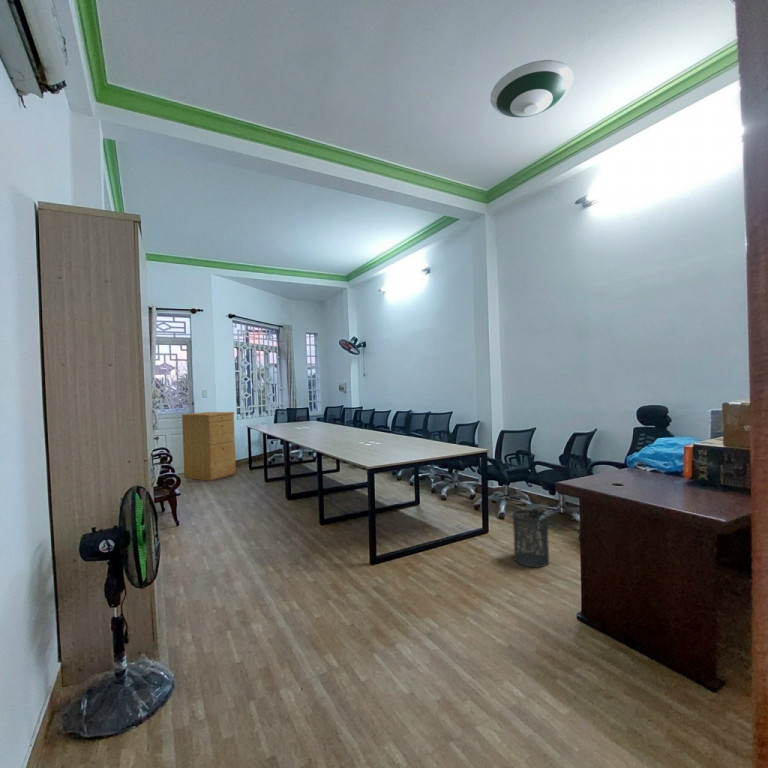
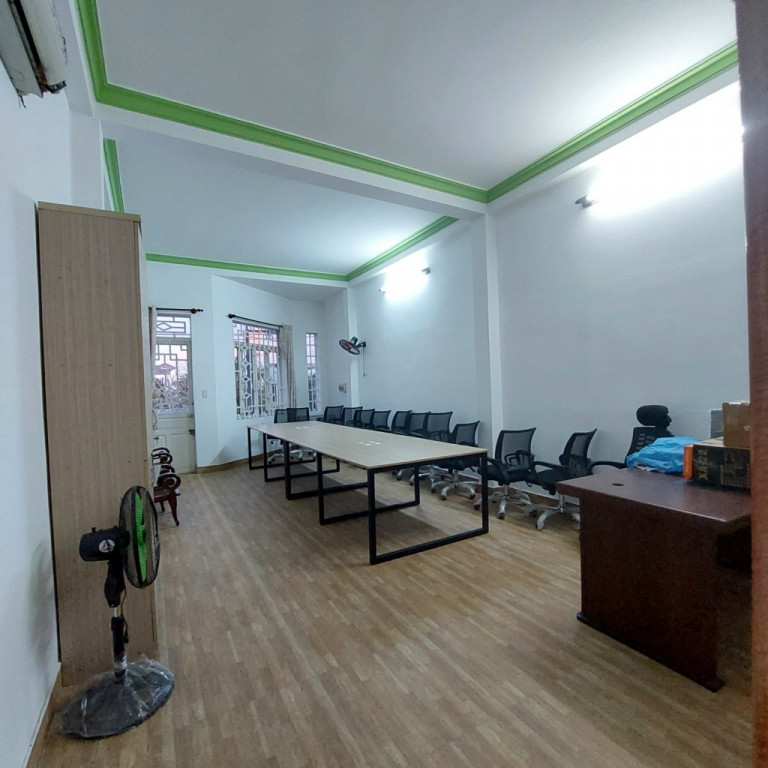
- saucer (530, 100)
- filing cabinet (209, 444)
- trash can (530, 537)
